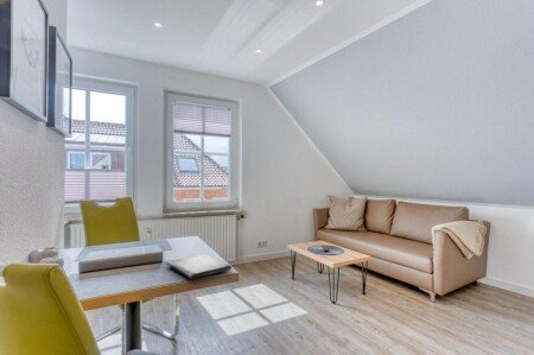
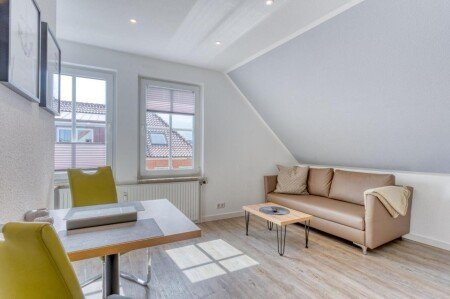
- book (198, 265)
